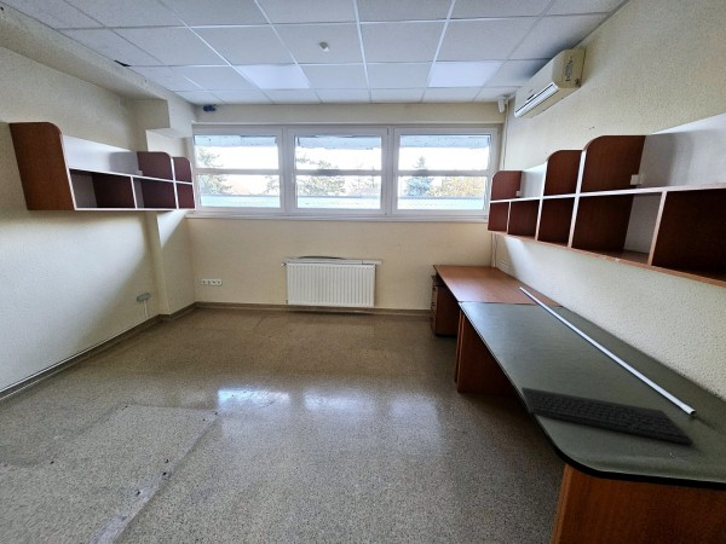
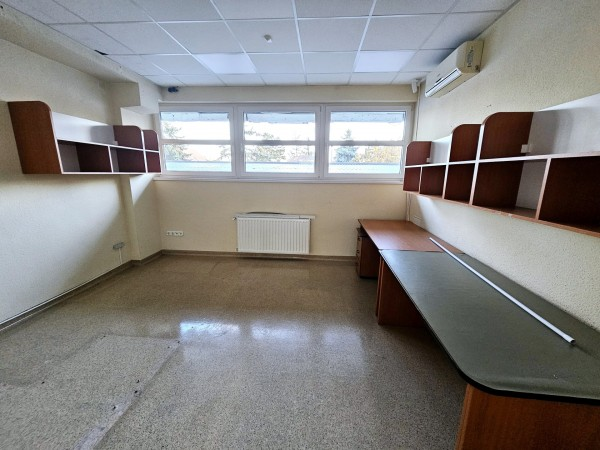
- keyboard (597, 411)
